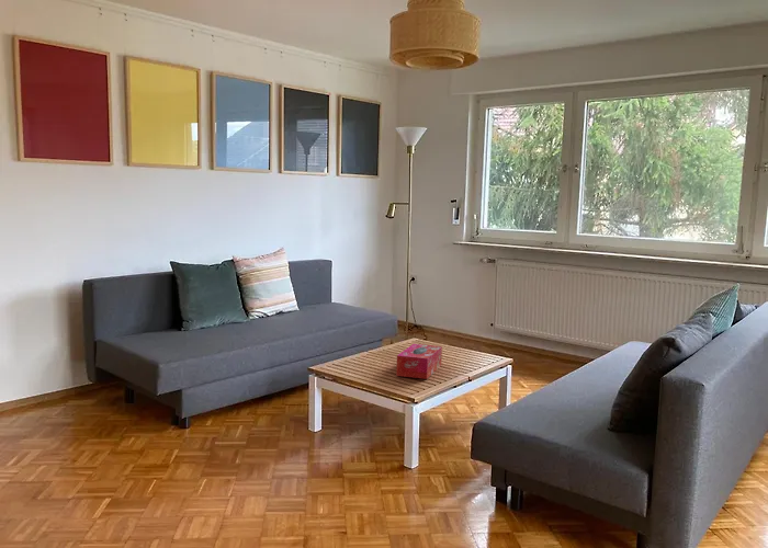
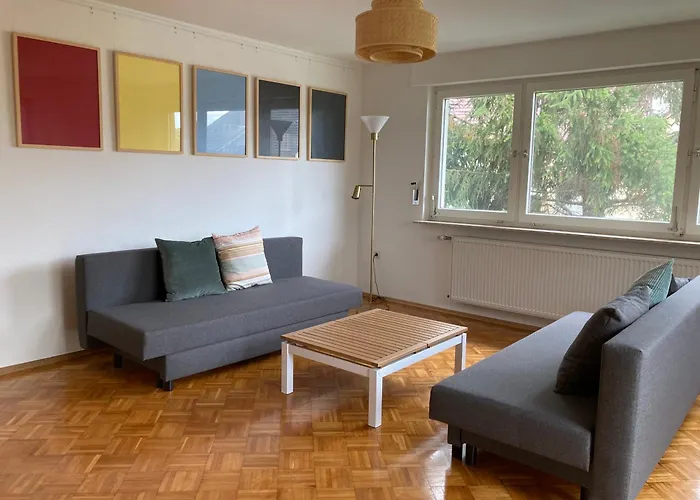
- tissue box (419, 359)
